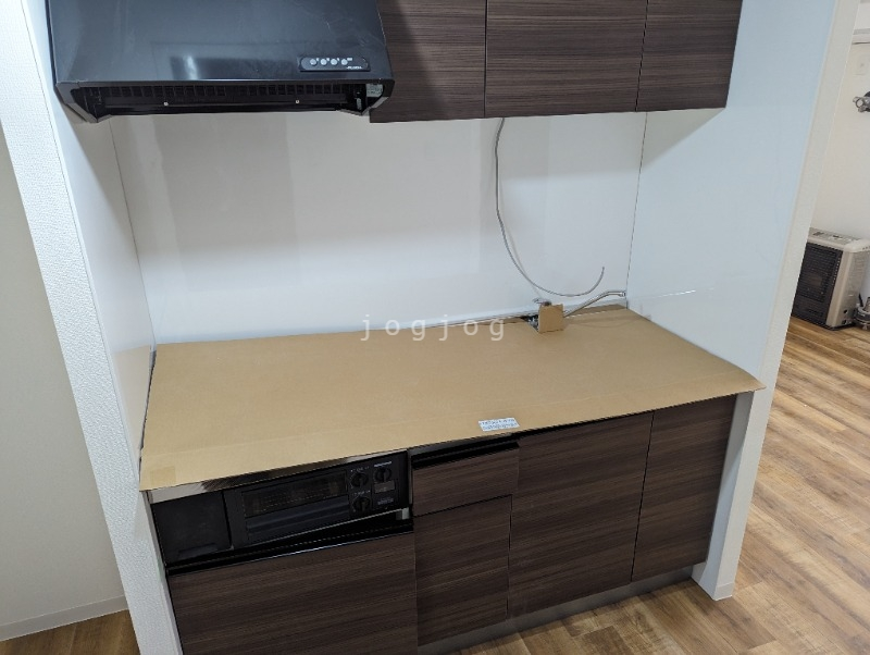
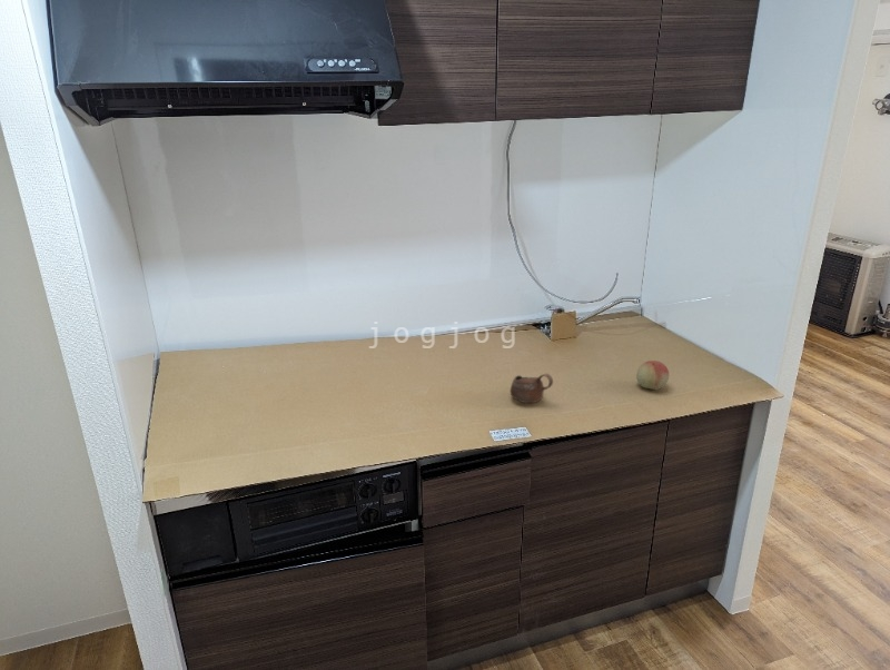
+ fruit (652, 375)
+ cup (530, 386)
